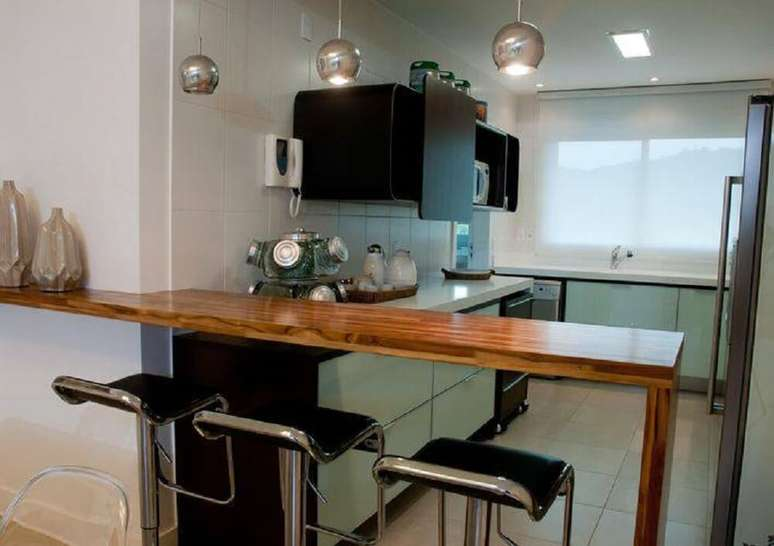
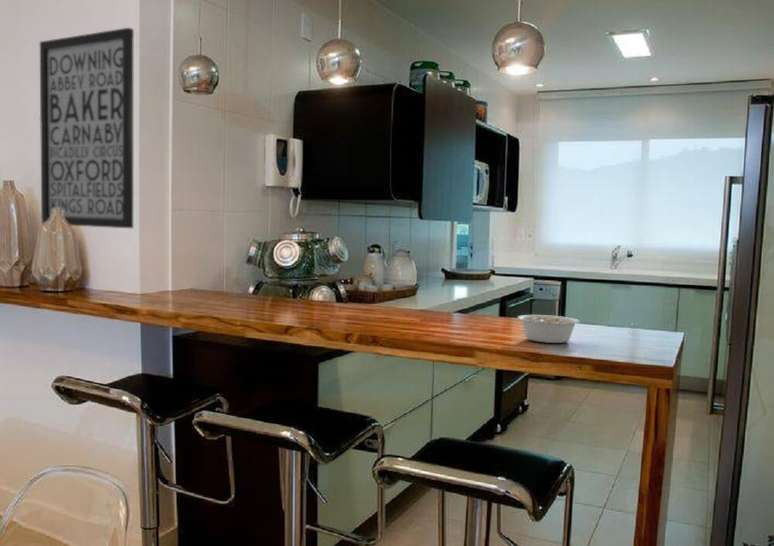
+ wall art (84, 131)
+ legume (550, 327)
